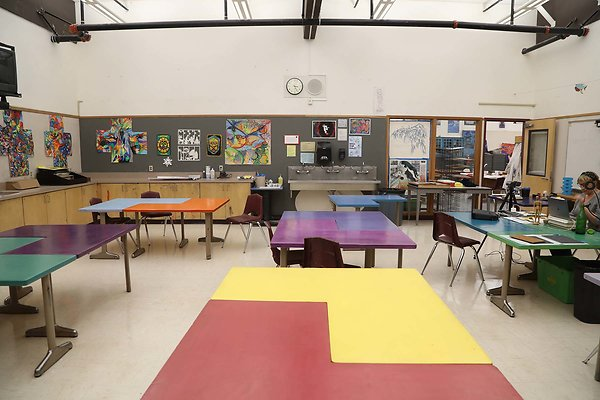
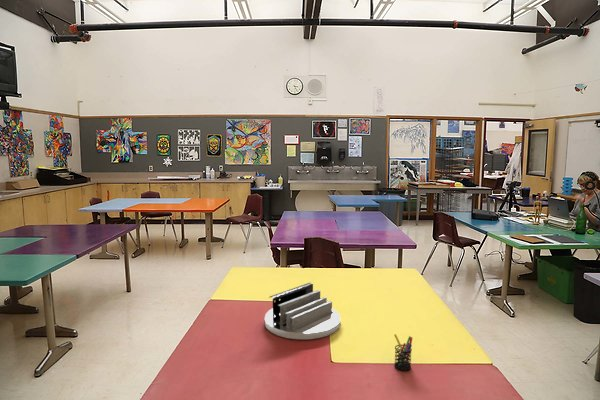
+ desk organizer (302, 307)
+ pen holder (405, 350)
